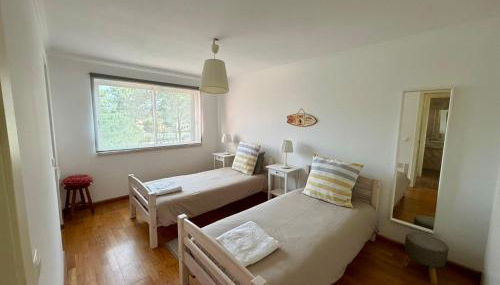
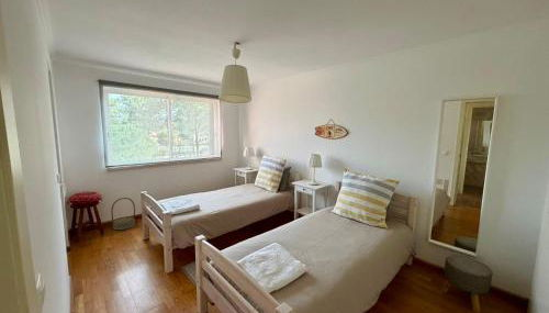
+ basket (125, 216)
